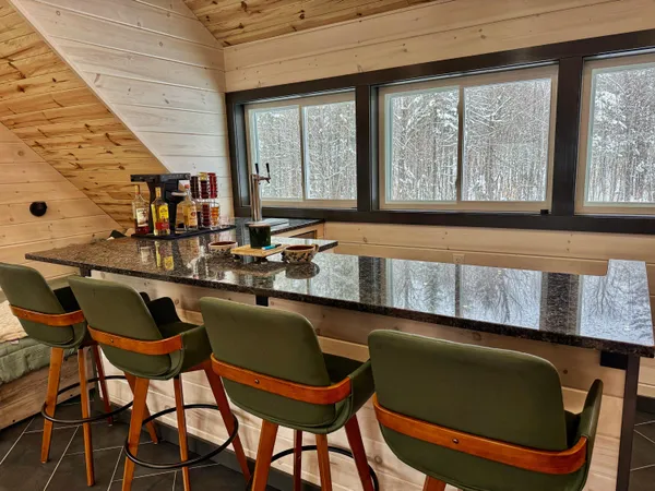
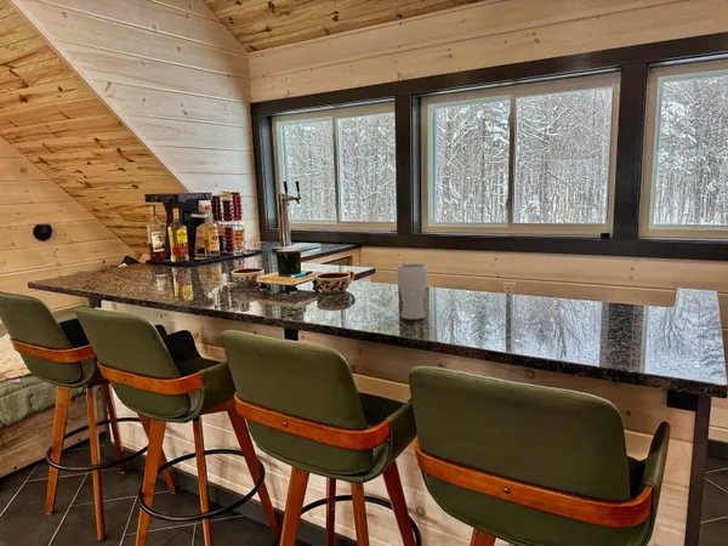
+ drinking glass (413, 291)
